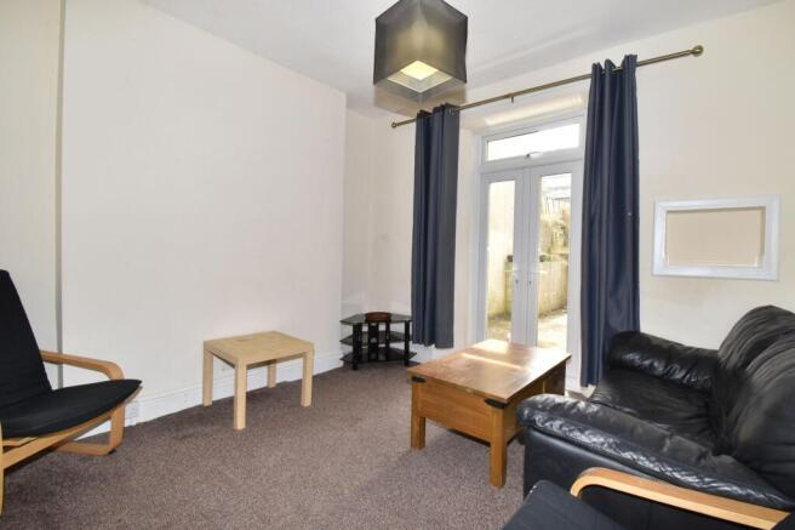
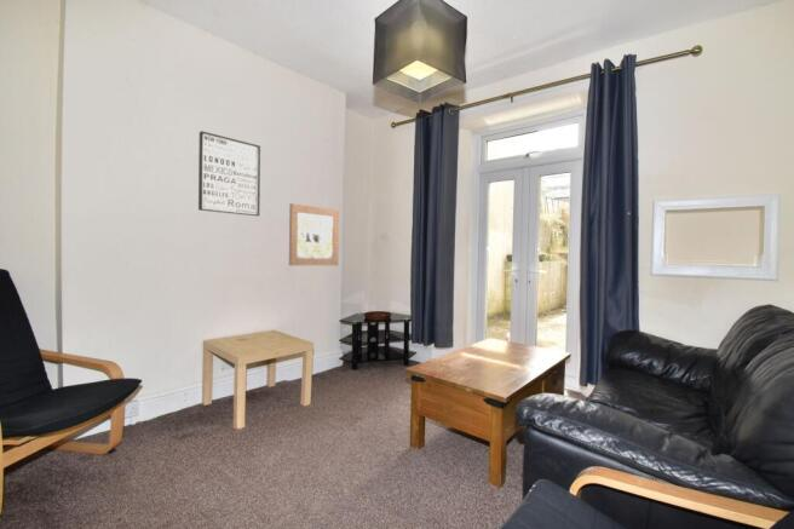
+ wall art (230, 176)
+ wall art (315, 236)
